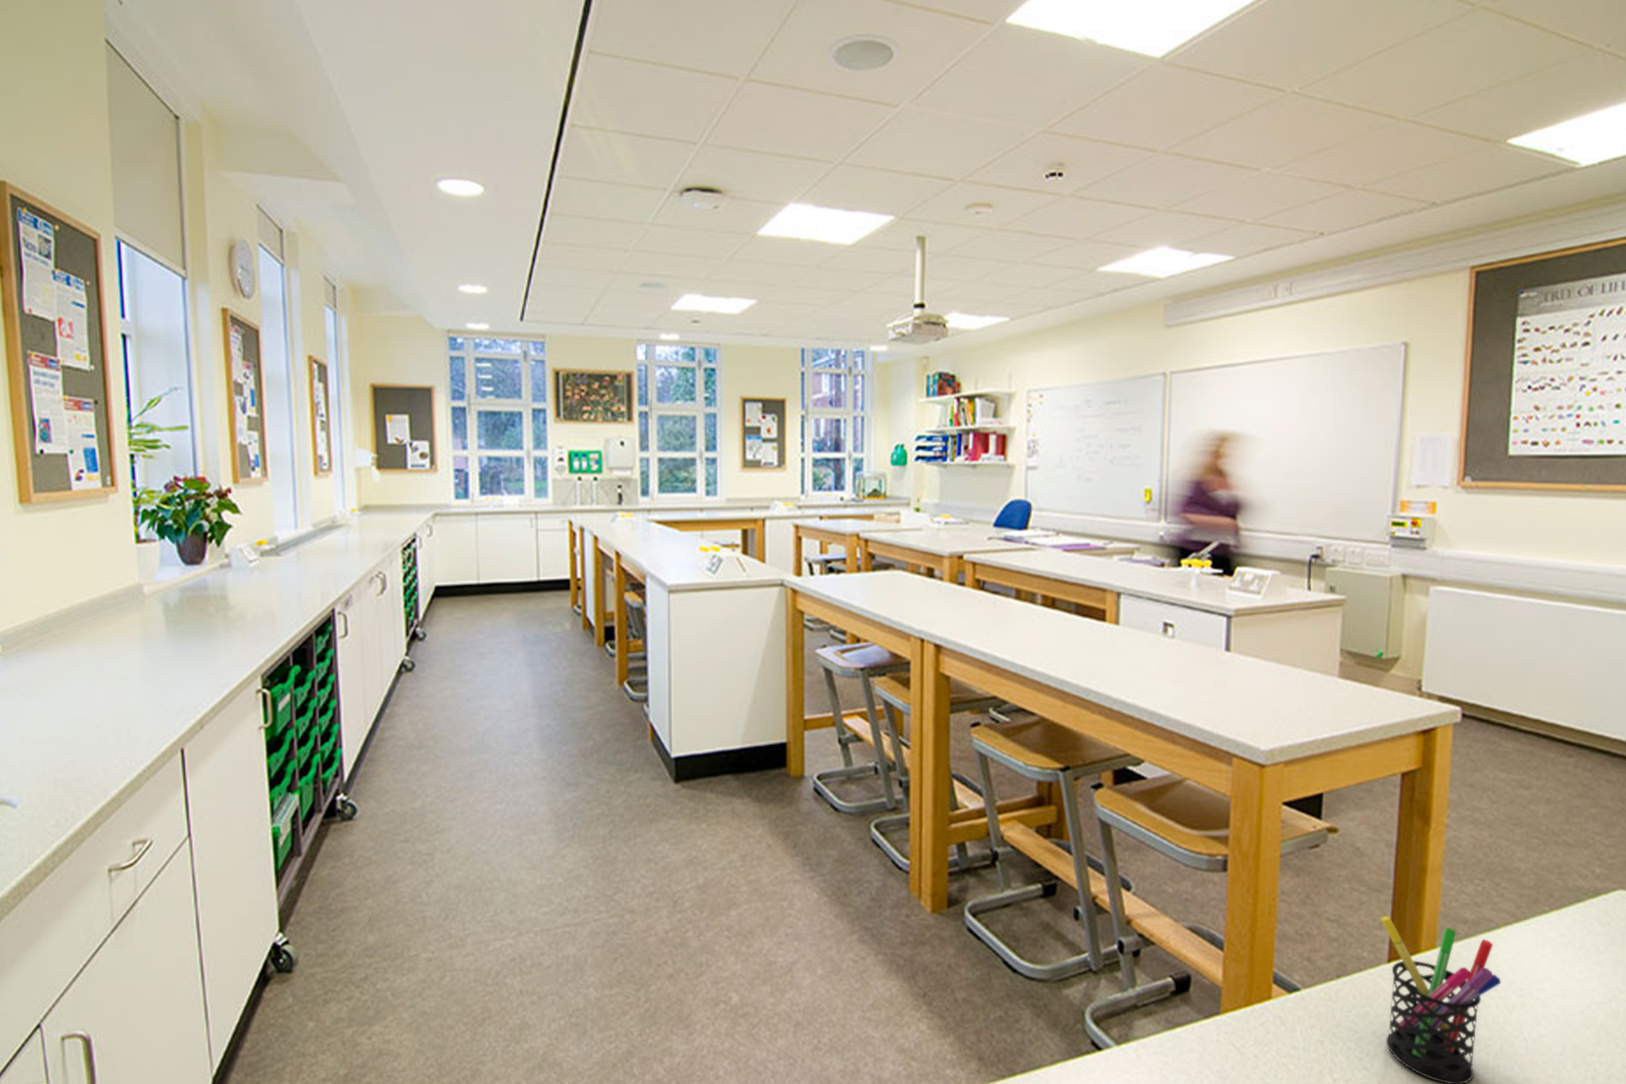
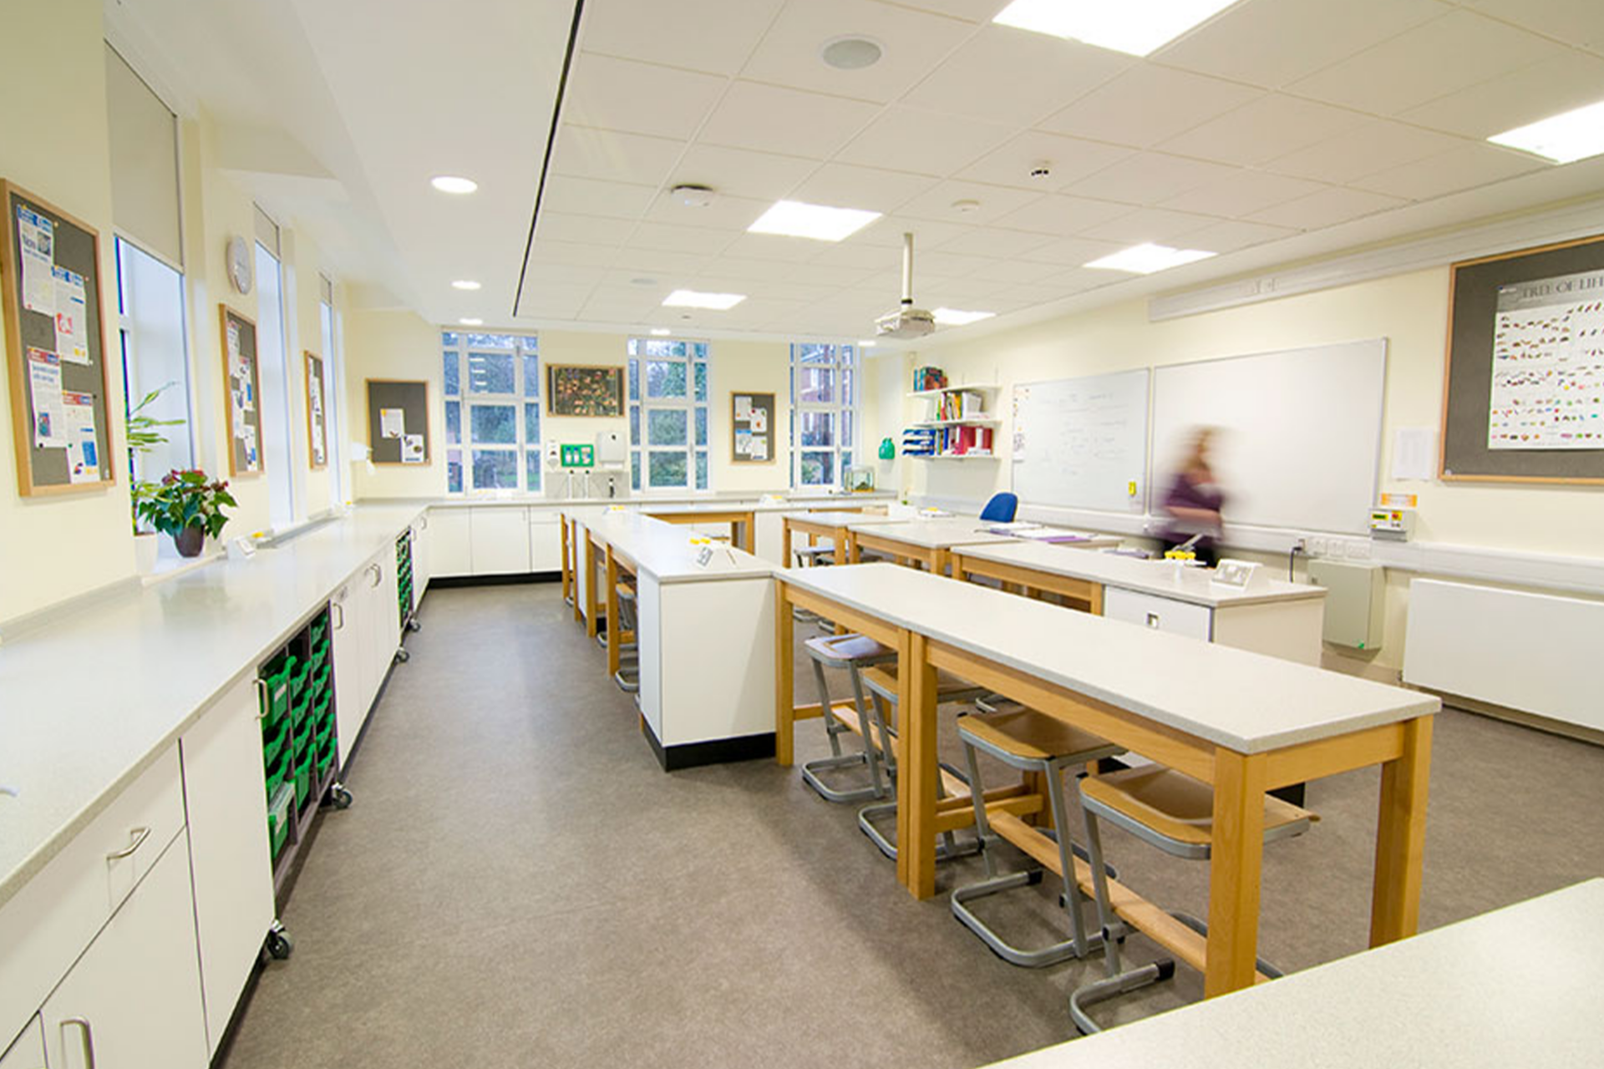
- pen holder (1441, 990)
